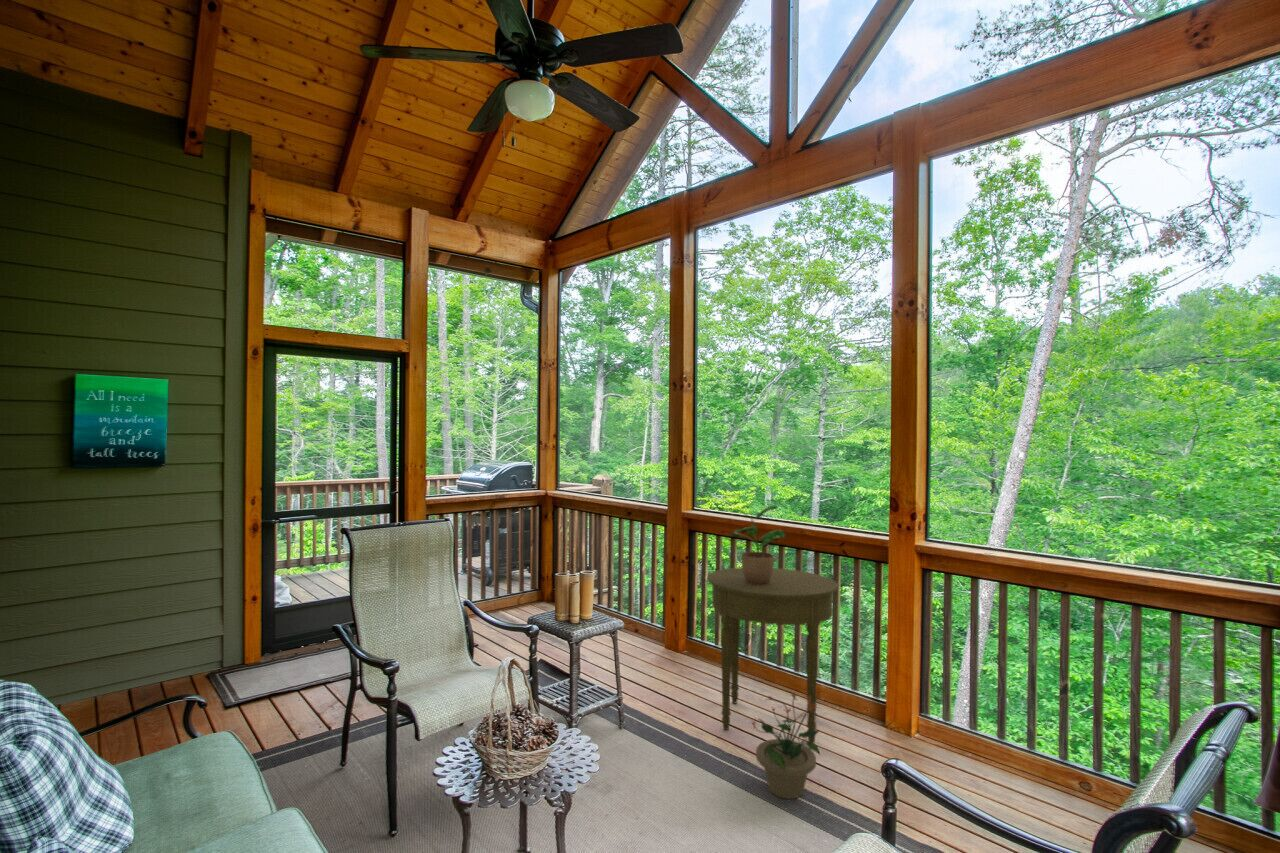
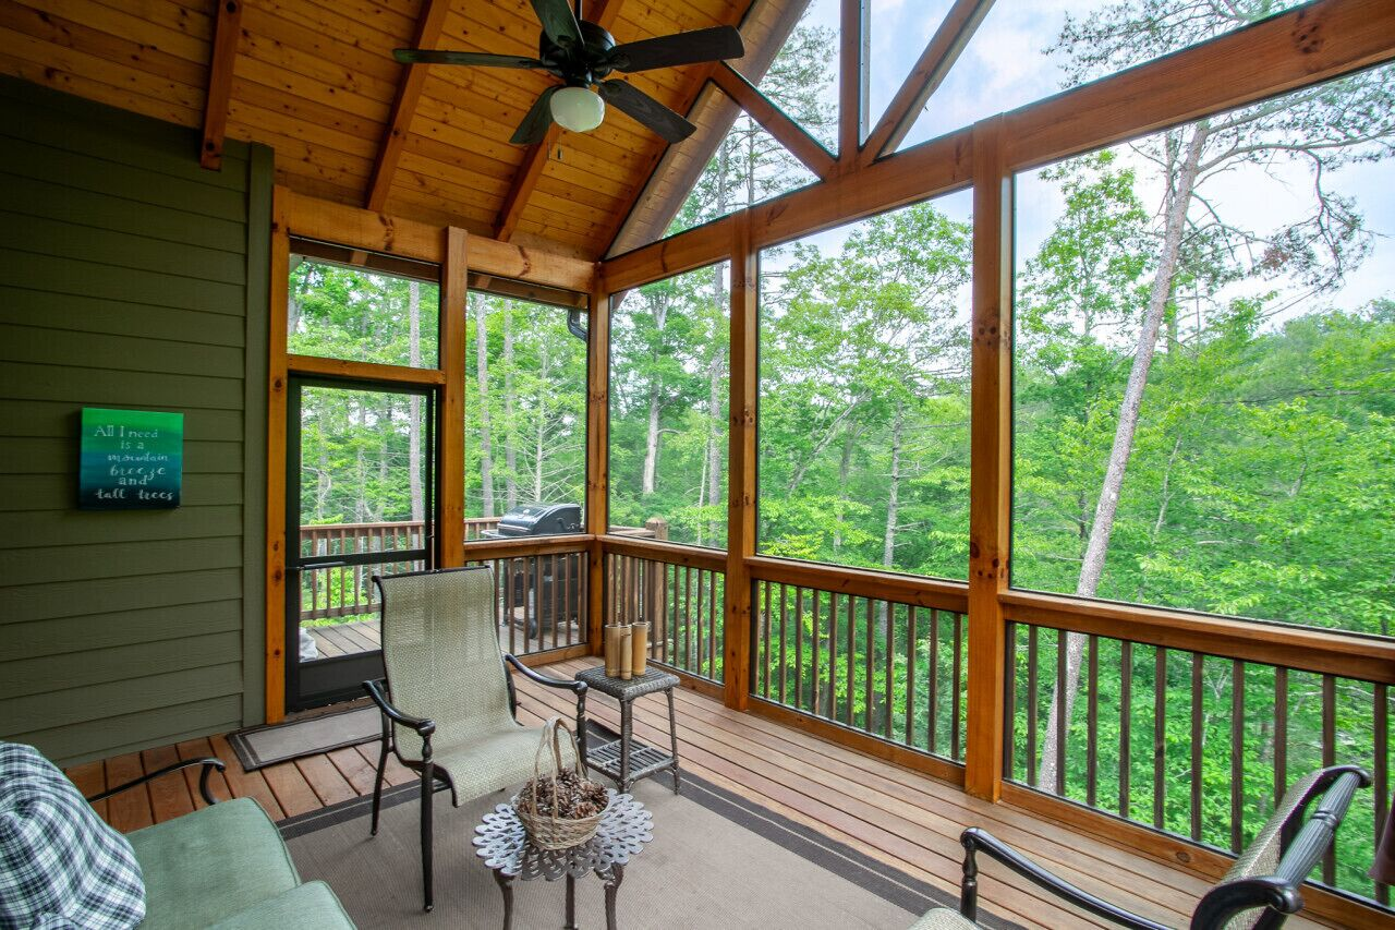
- potted plant (755, 543)
- potted plant (790, 742)
- side table (776, 624)
